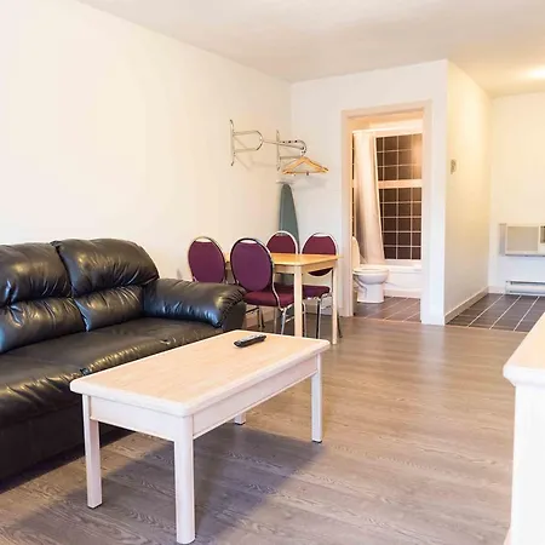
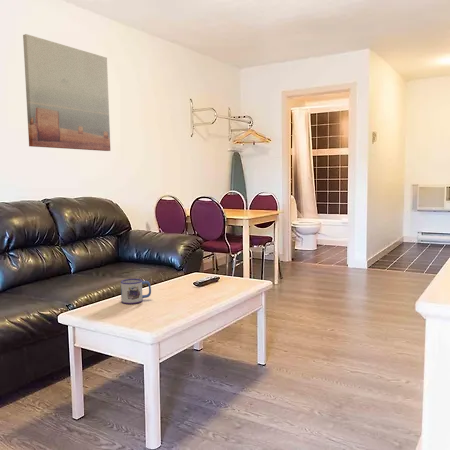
+ mug (136, 290)
+ wall art (70, 98)
